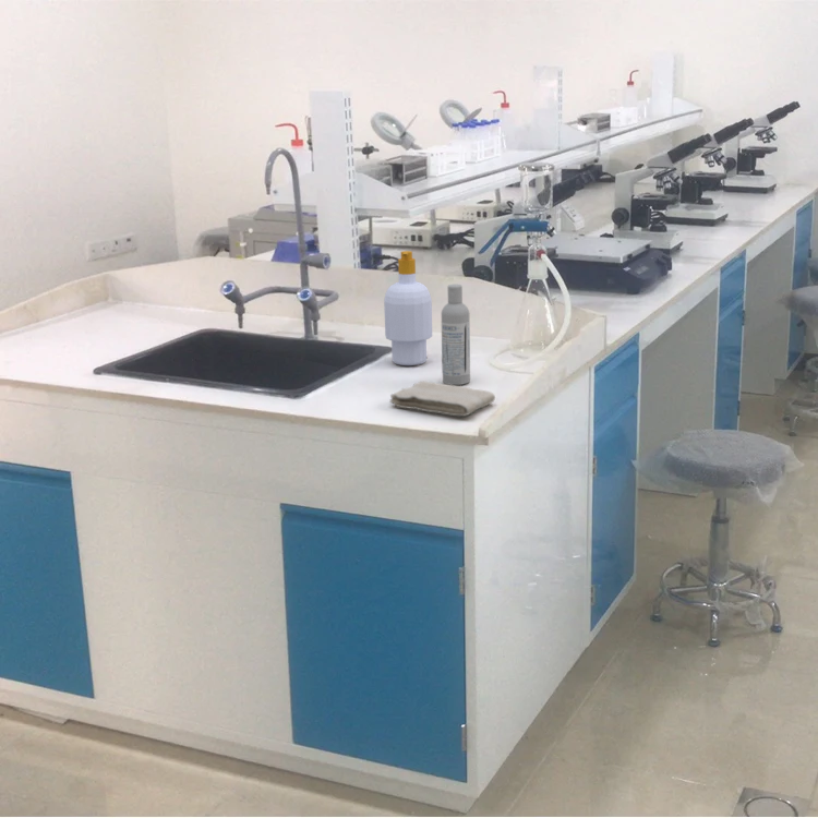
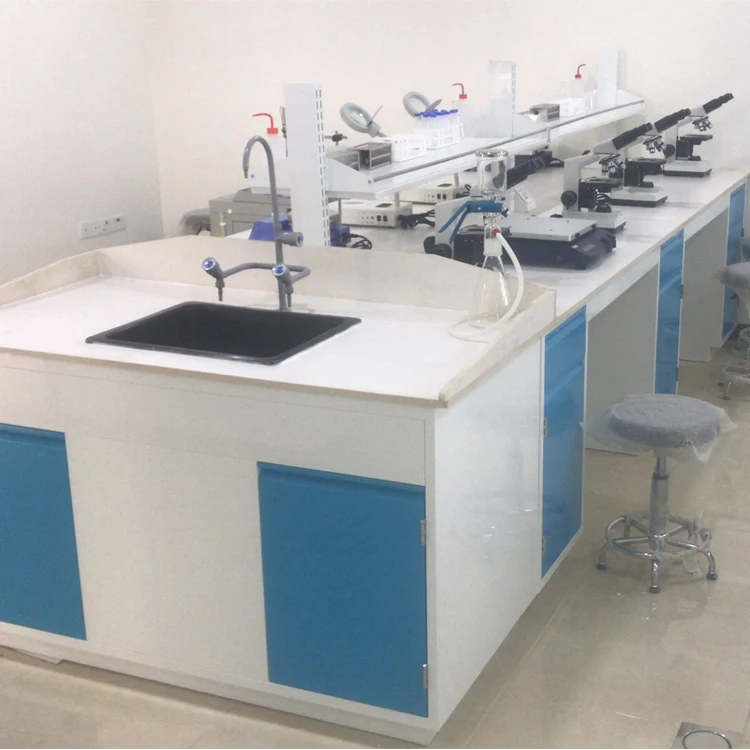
- washcloth (442, 397)
- bottle (455, 334)
- soap bottle (408, 308)
